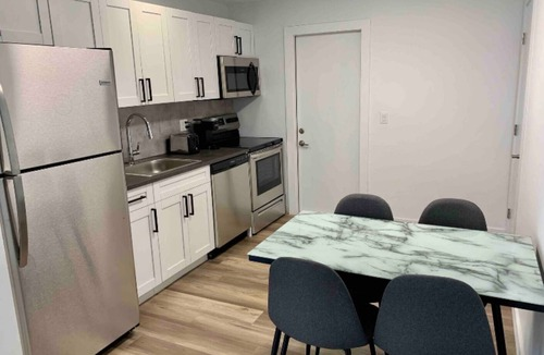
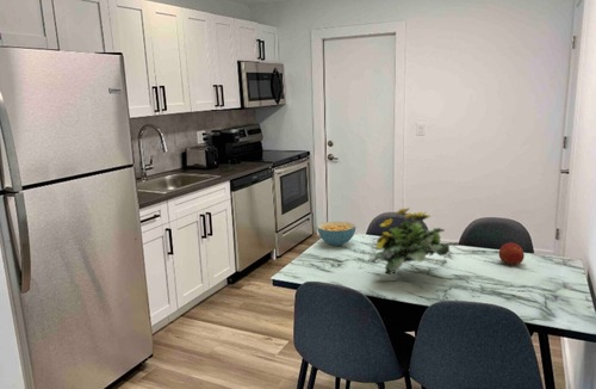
+ cereal bowl (336, 235)
+ fruit (510, 253)
+ flowering plant (414, 243)
